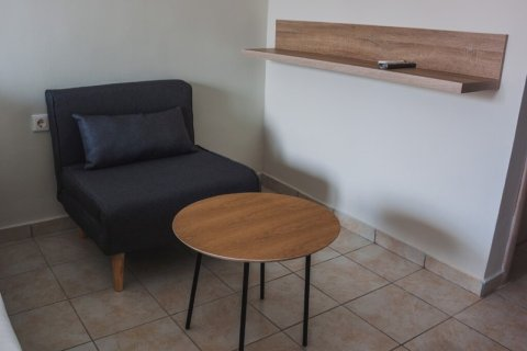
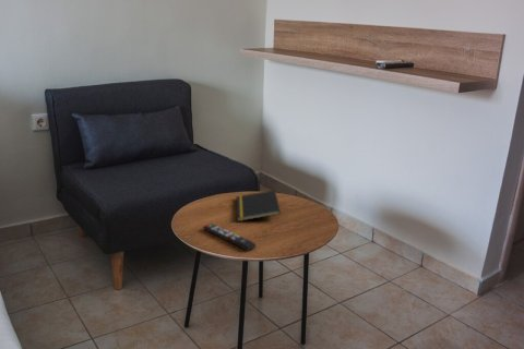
+ notepad (257, 204)
+ remote control (228, 236)
